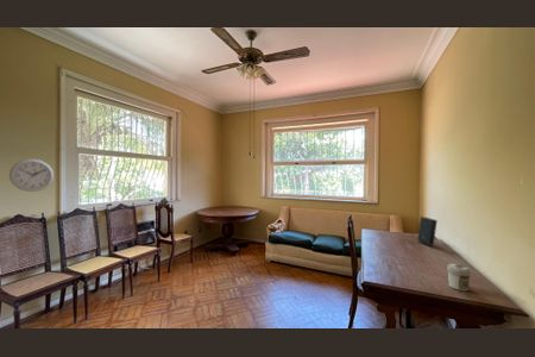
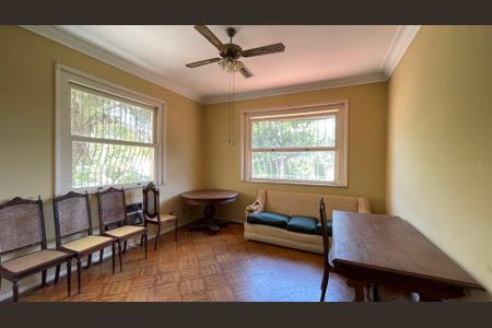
- jar (458, 276)
- wall clock (32, 175)
- book (426, 231)
